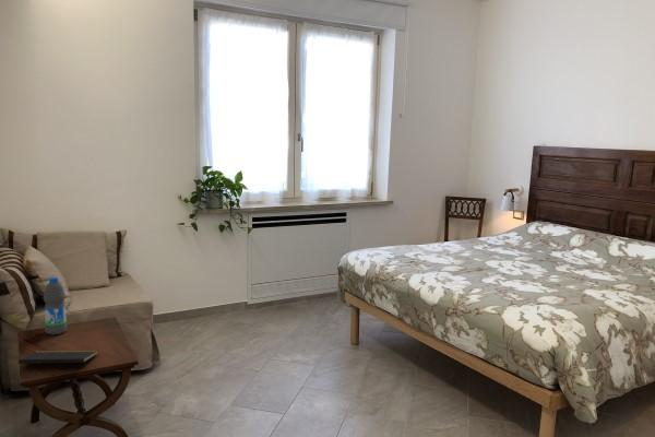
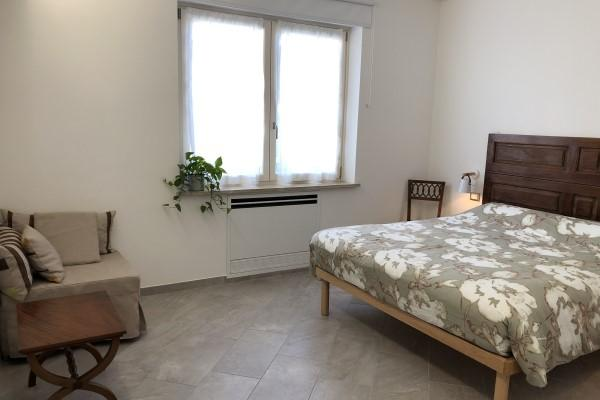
- water bottle (55, 305)
- notepad (60, 356)
